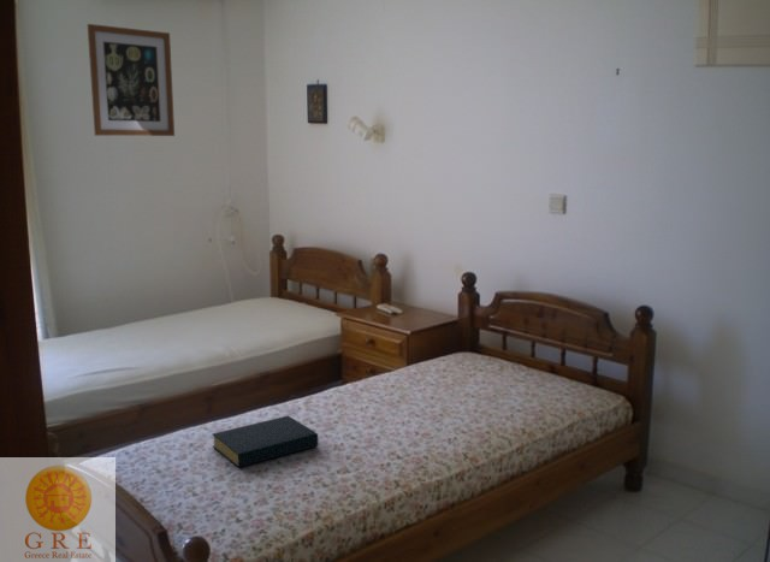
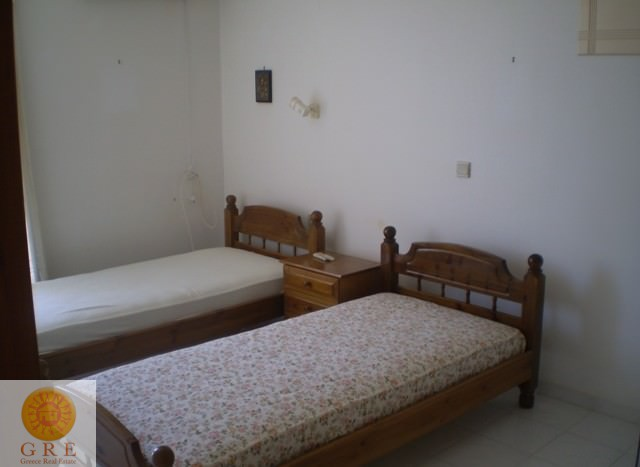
- hardback book (265, 439)
- wall art (132, 82)
